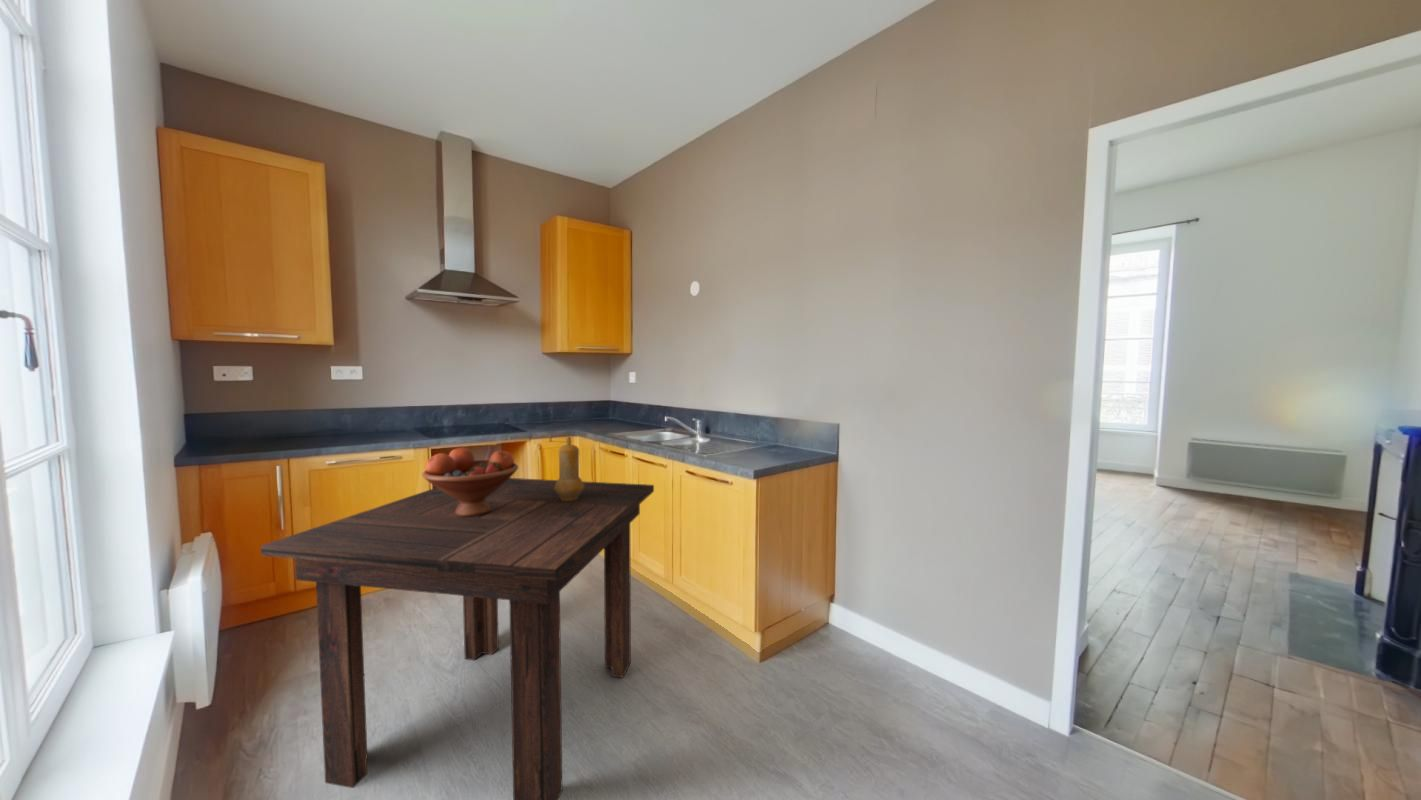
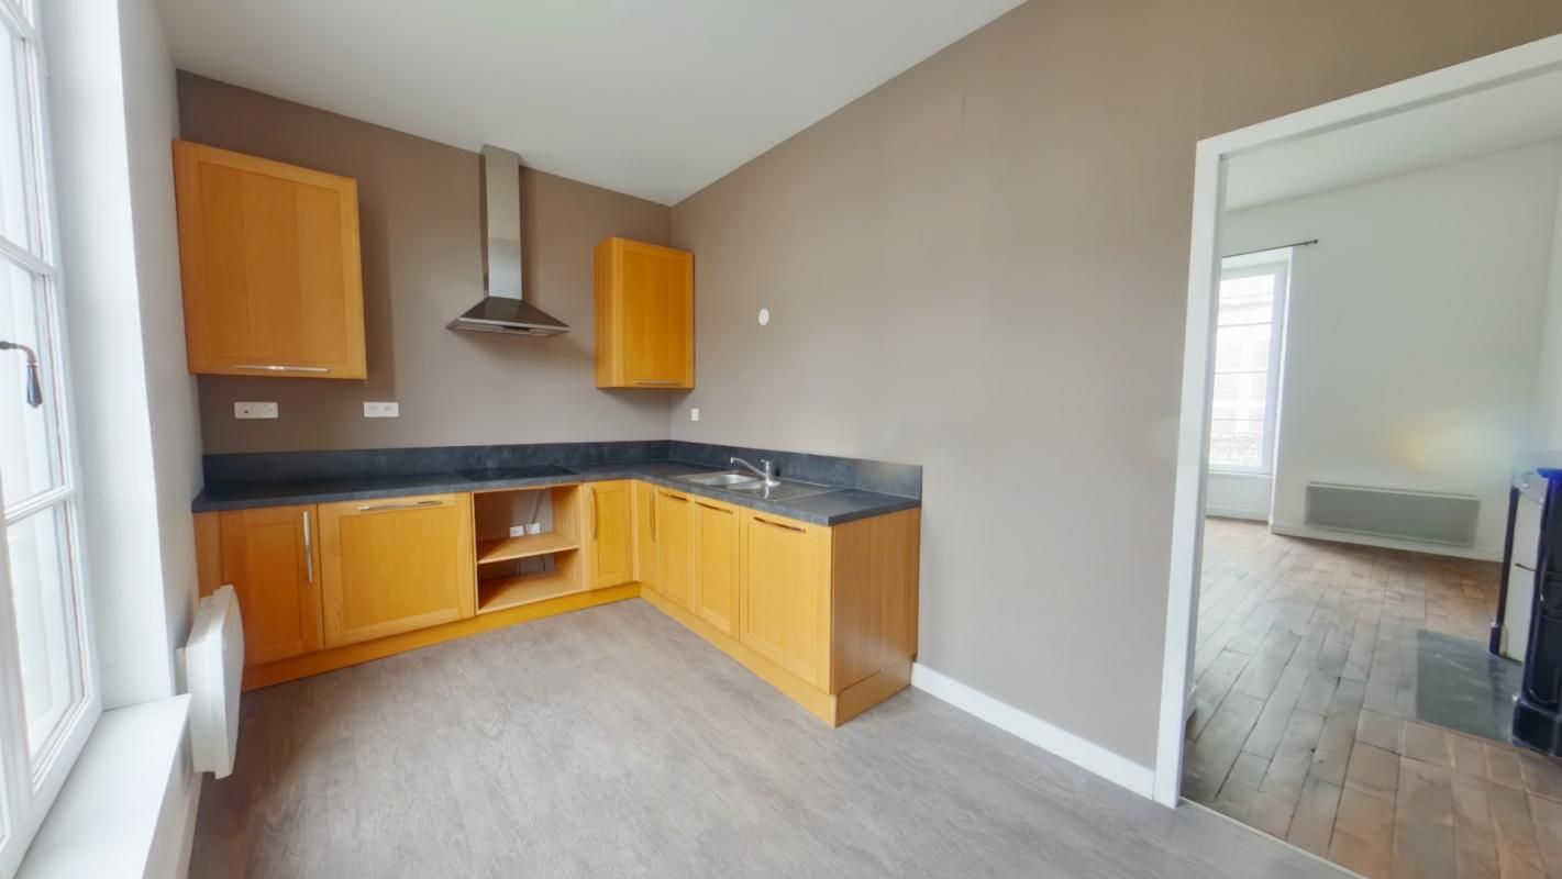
- pepper mill (565, 466)
- dining table (497, 612)
- fruit bowl (472, 481)
